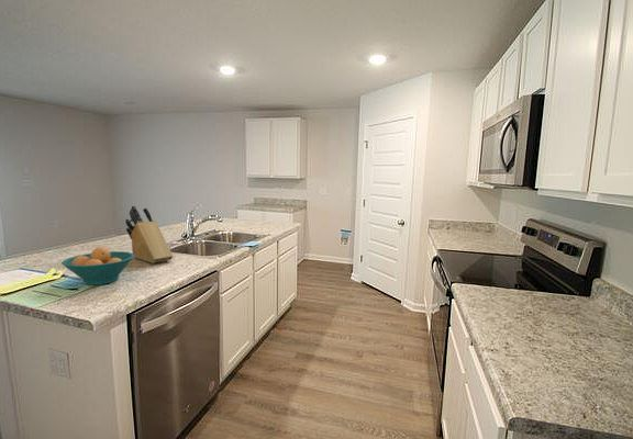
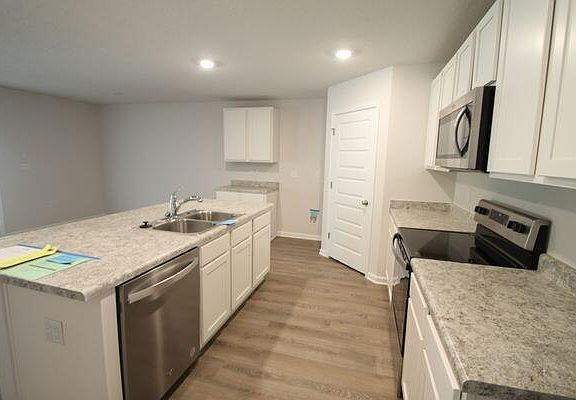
- knife block (147, 232)
- fruit bowl (100, 263)
